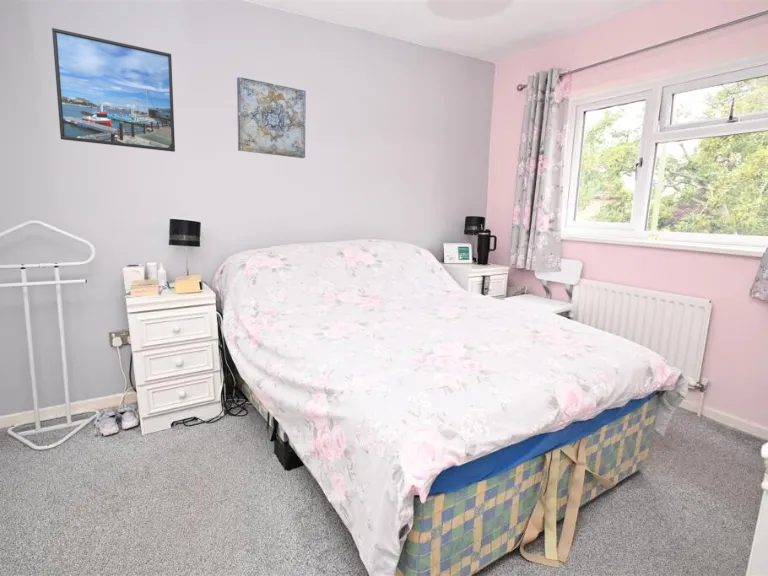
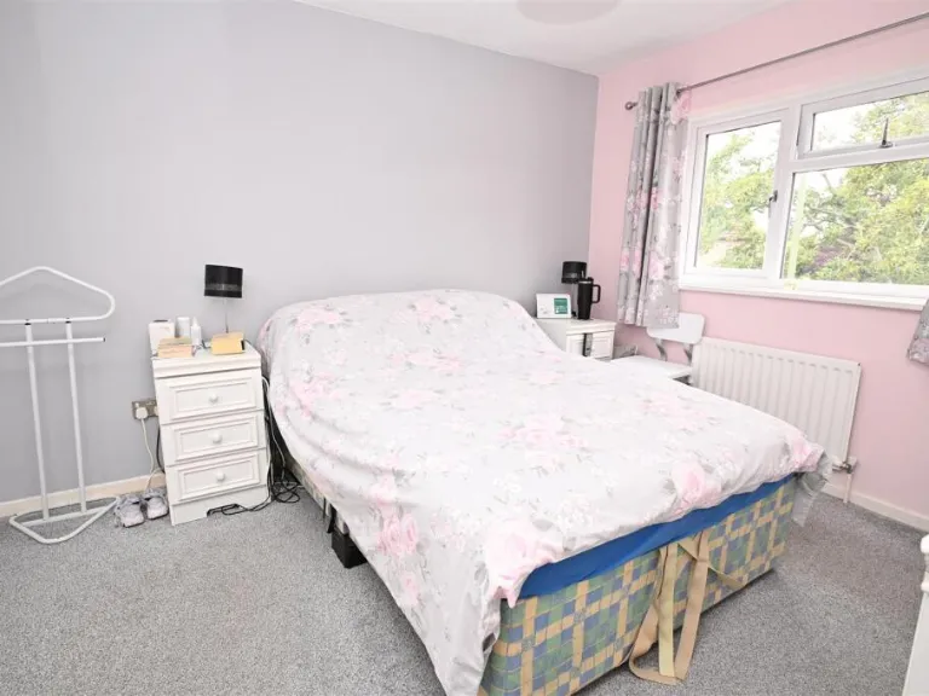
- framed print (118, 94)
- wall art (272, 119)
